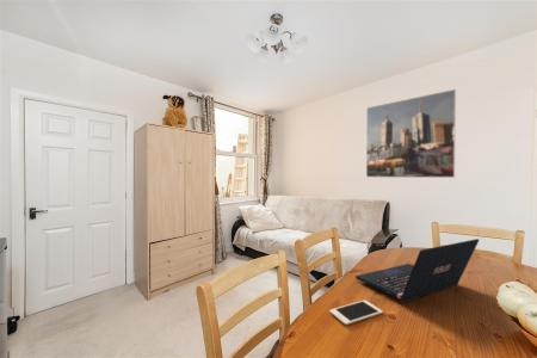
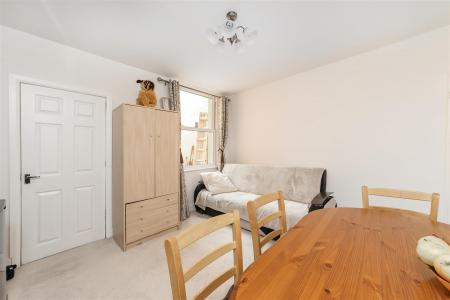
- cell phone (356, 311)
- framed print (406, 138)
- laptop (415, 261)
